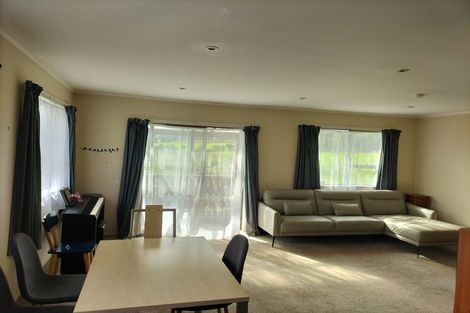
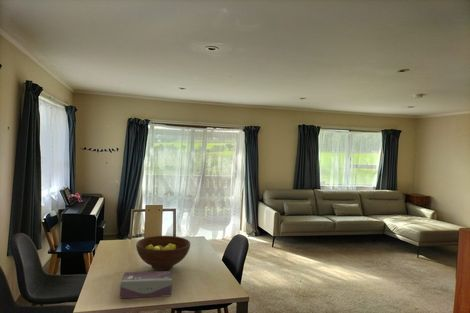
+ fruit bowl (163, 254)
+ tissue box (146, 283)
